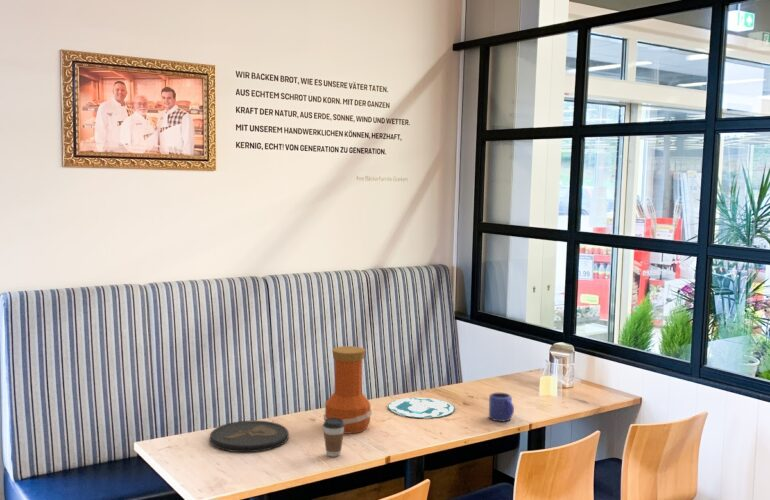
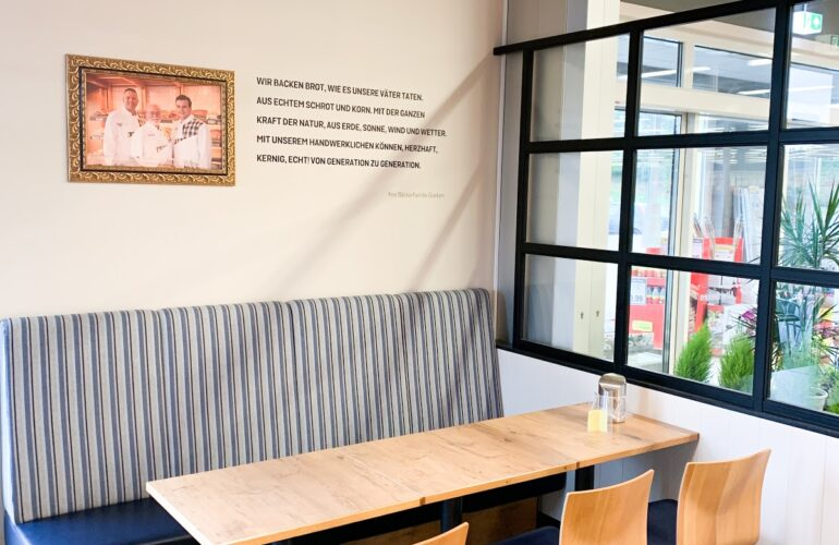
- mug (502, 407)
- coffee cup (333, 437)
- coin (249, 435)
- plate (421, 404)
- vase (348, 388)
